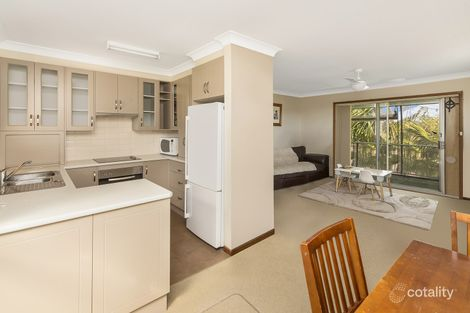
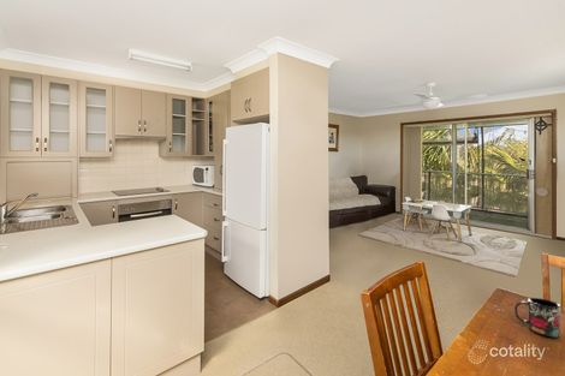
+ mug (536, 315)
